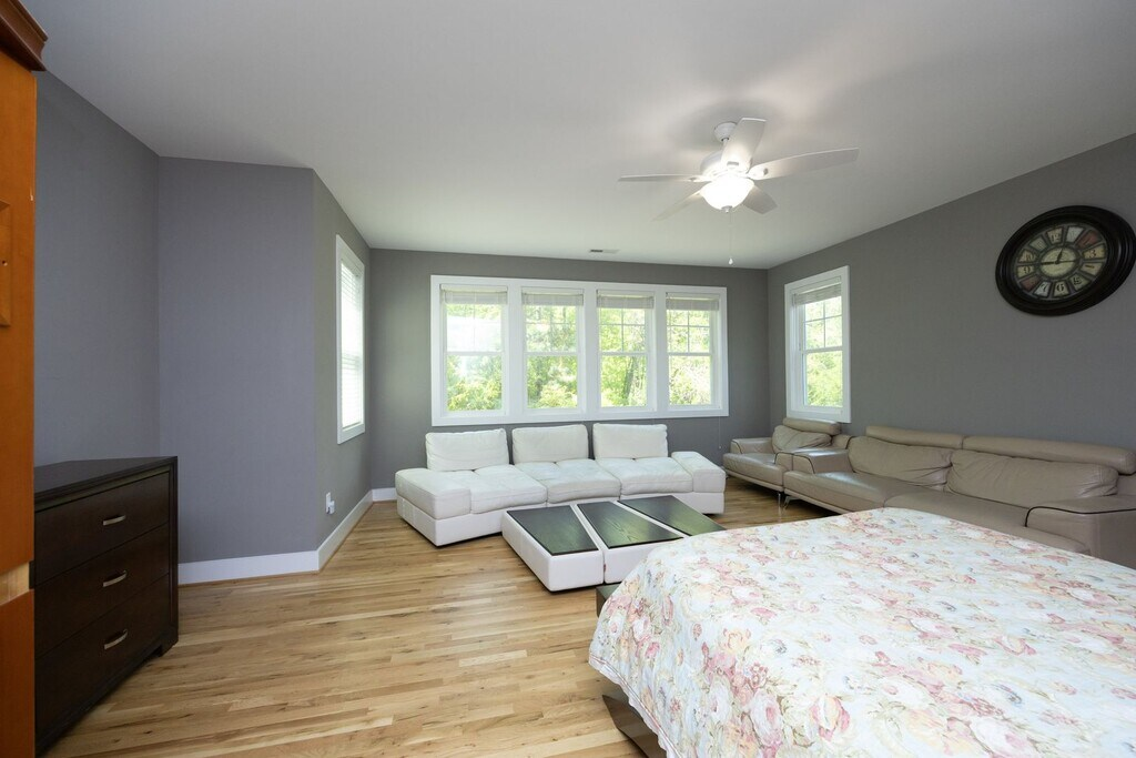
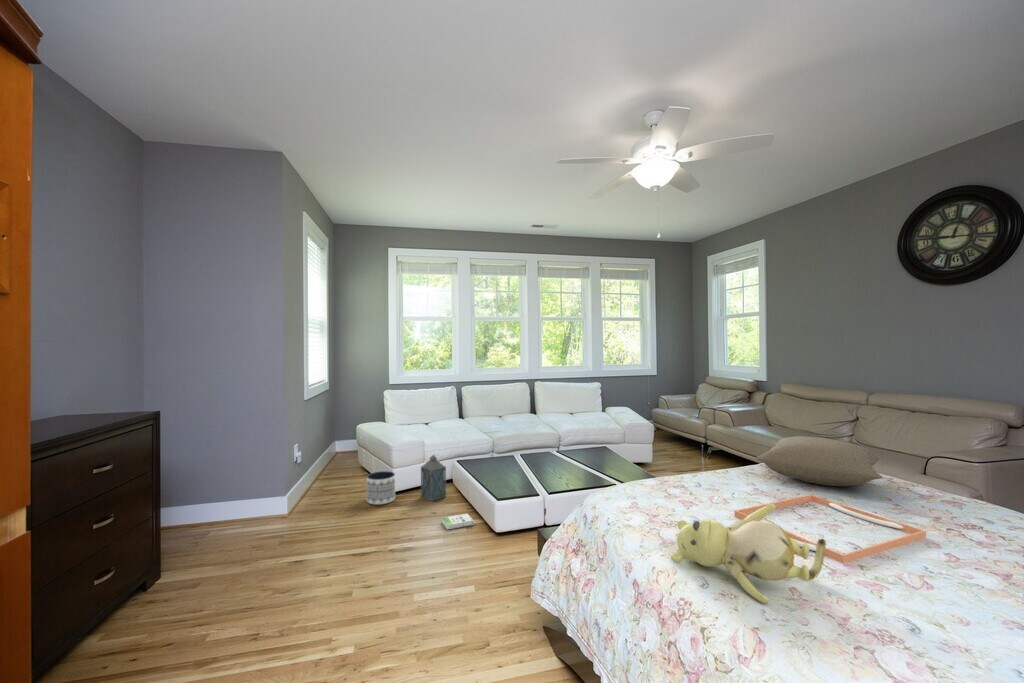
+ lantern (433, 475)
+ box (457, 521)
+ serving tray (830, 506)
+ planter (381, 487)
+ pillow (819, 459)
+ teddy bear (743, 541)
